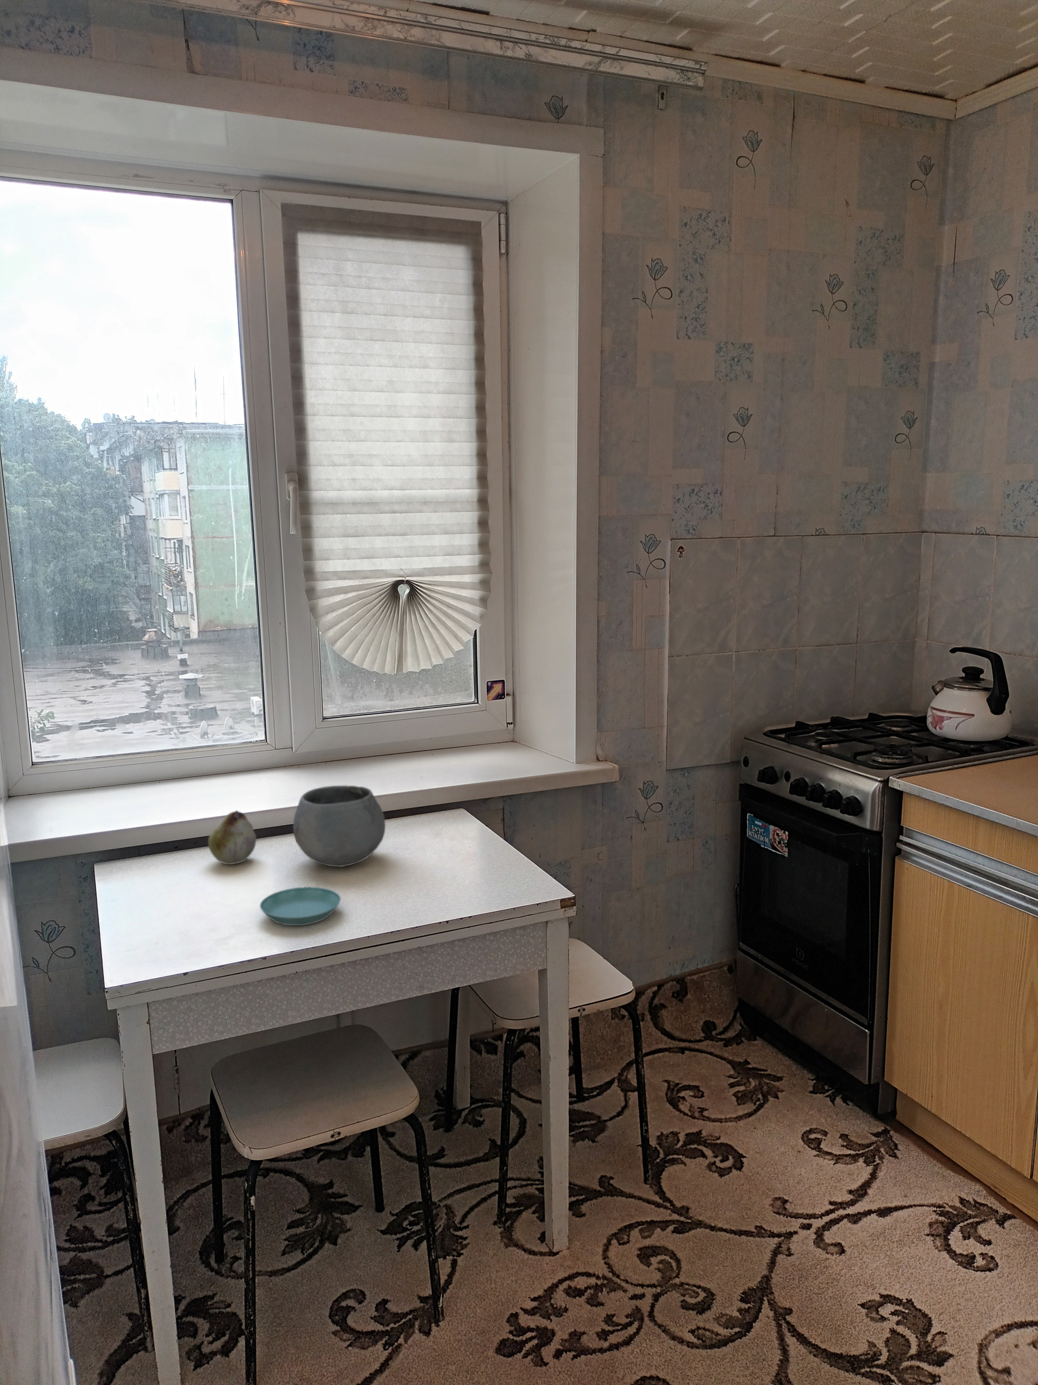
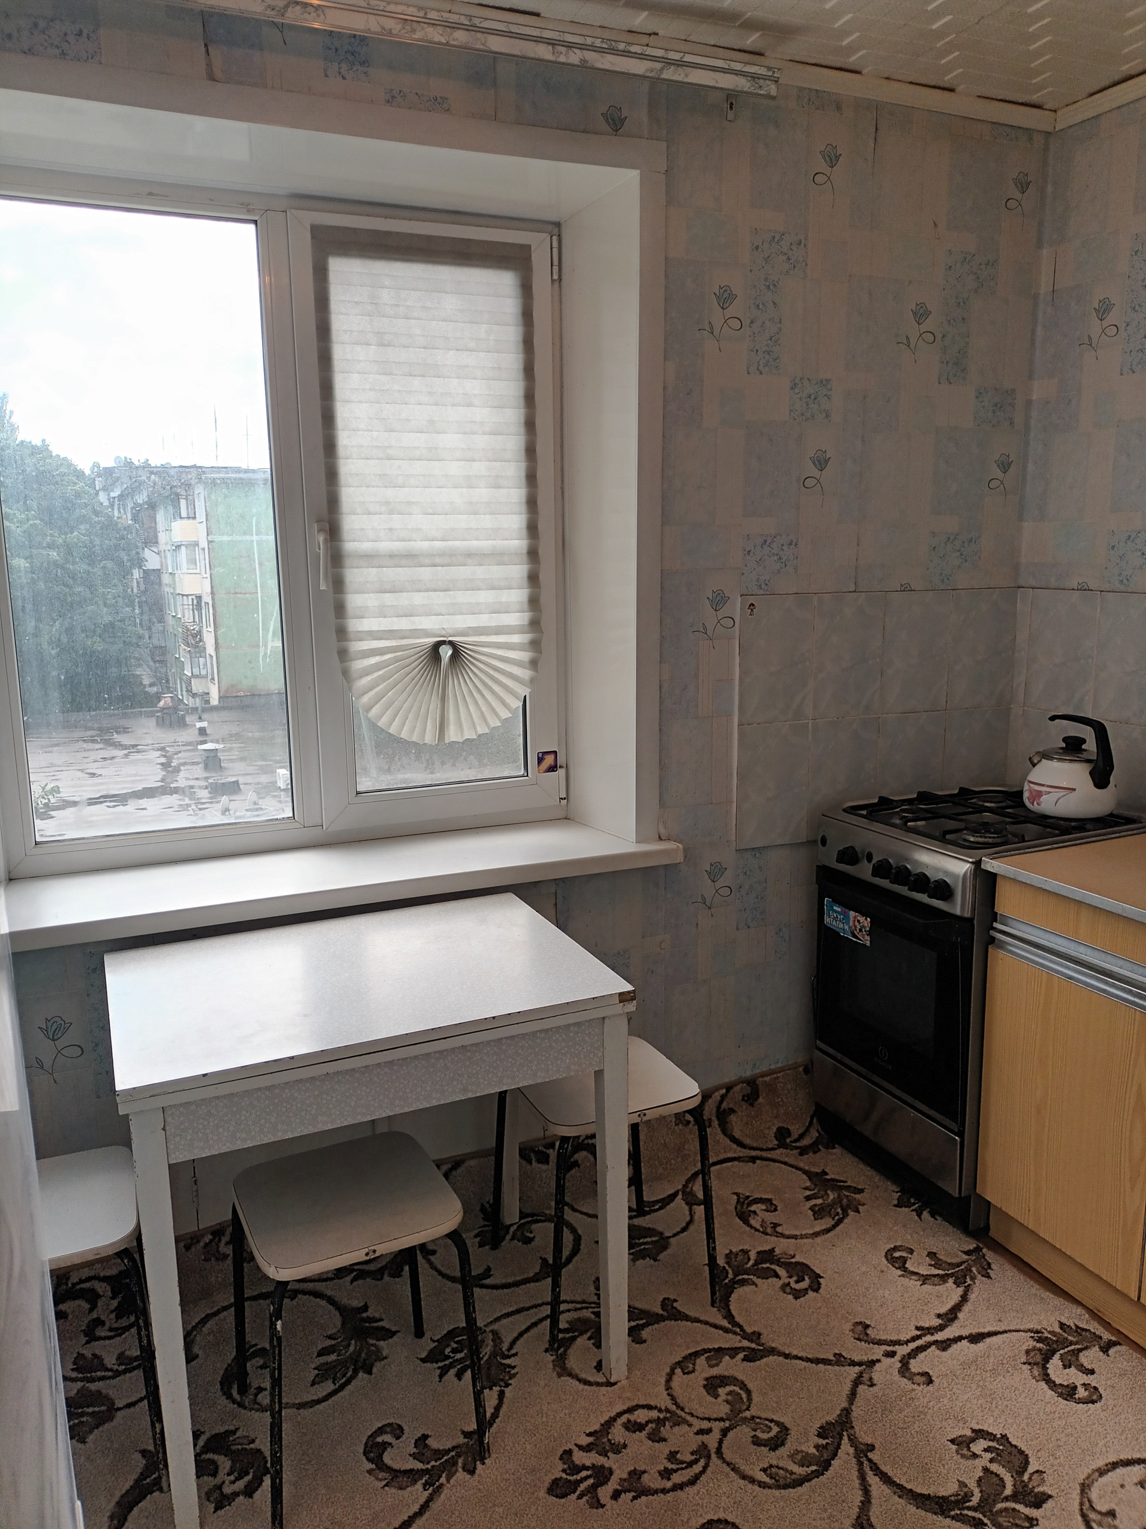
- saucer (301, 907)
- fruit (231, 834)
- bowl (339, 828)
